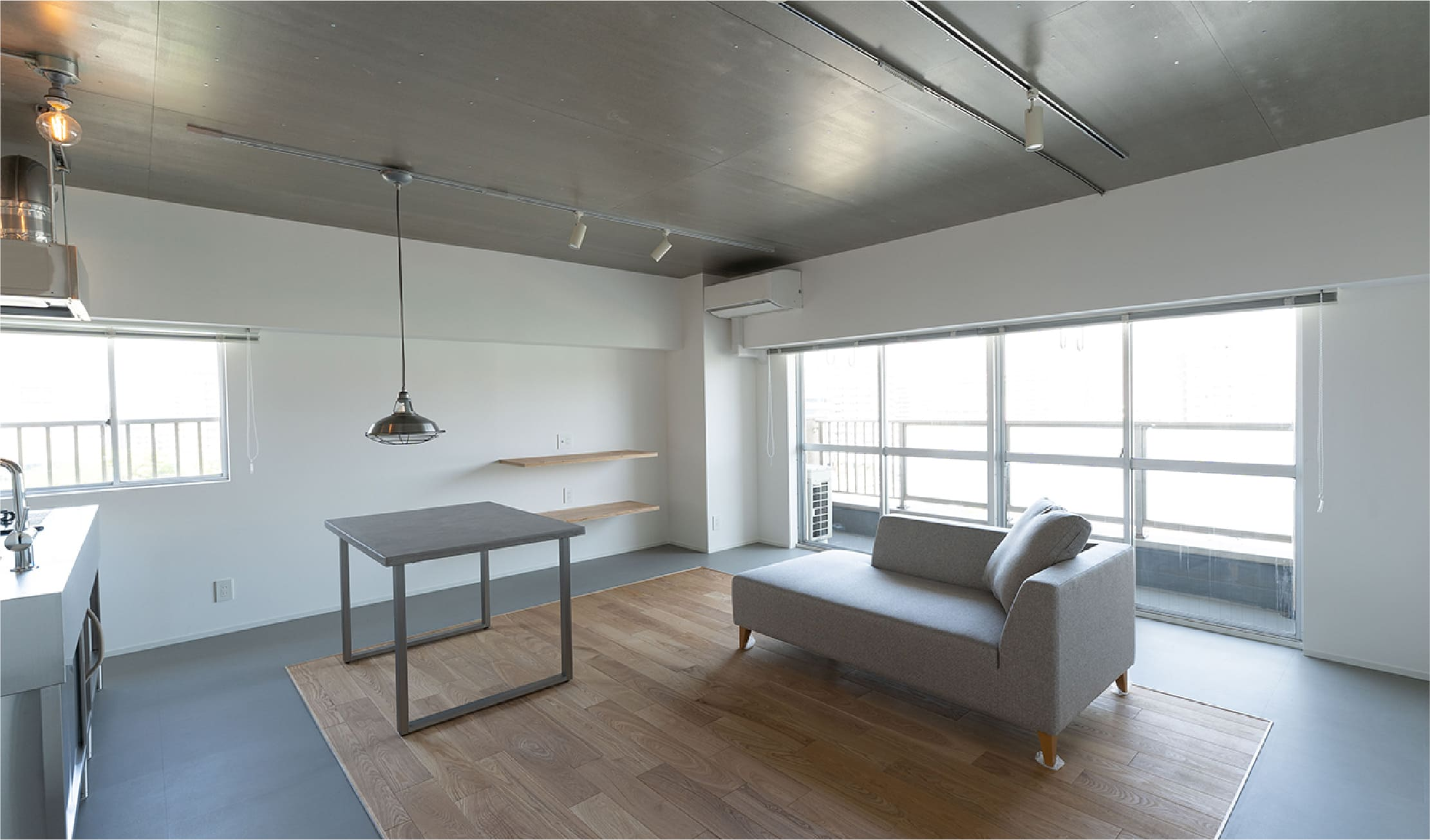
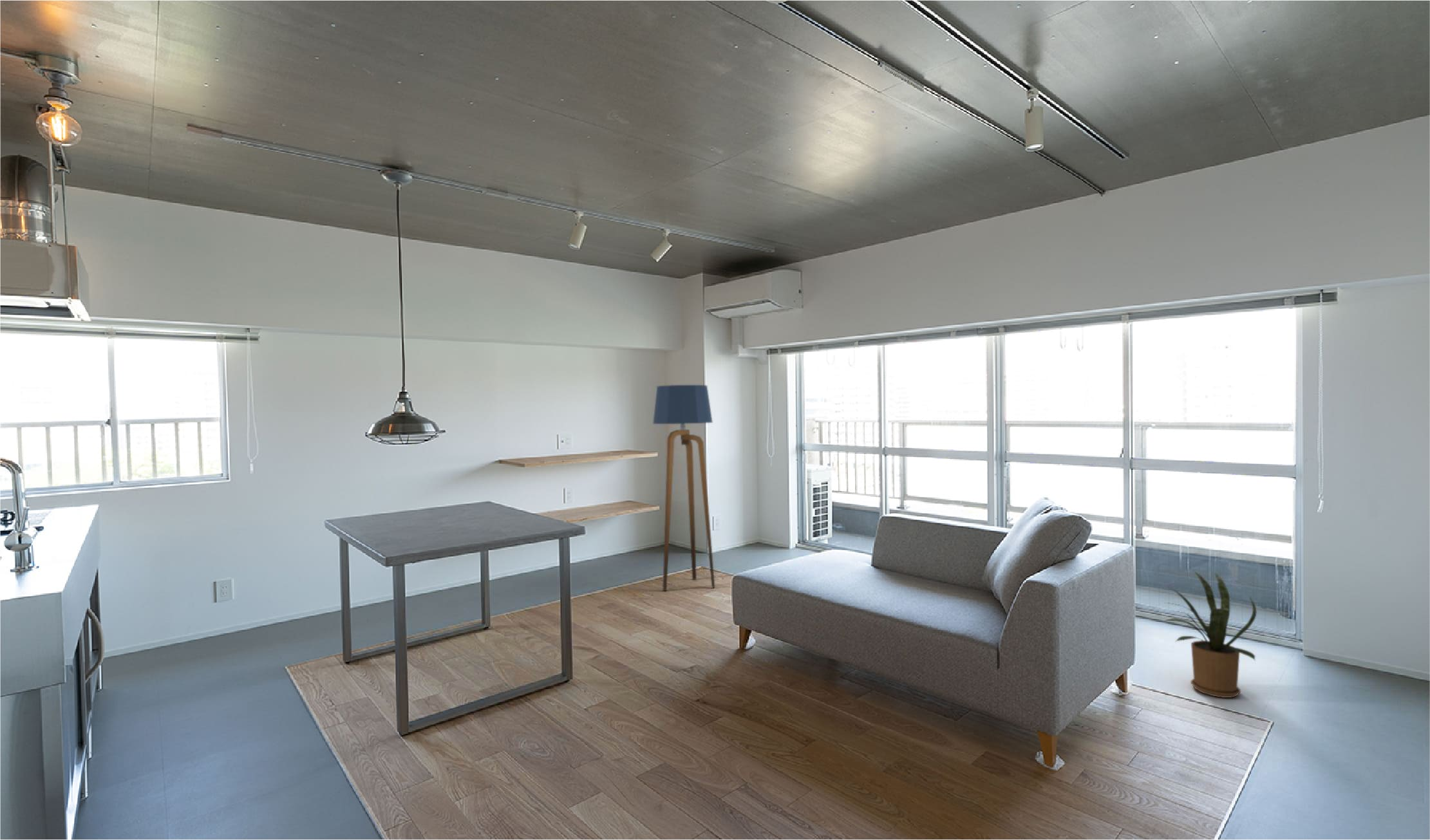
+ house plant (1206, 634)
+ floor lamp (688, 486)
